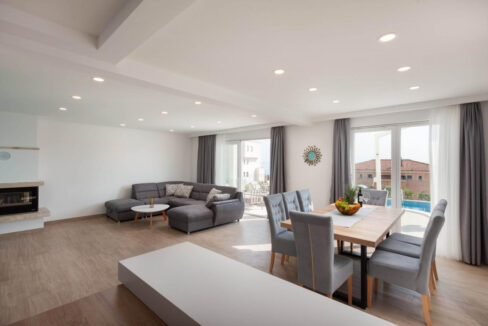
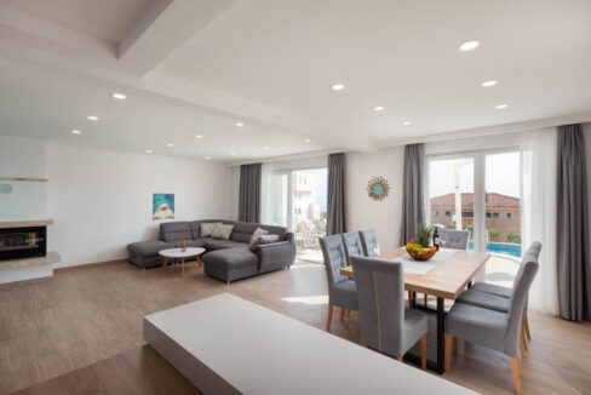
+ wall art (163, 206)
